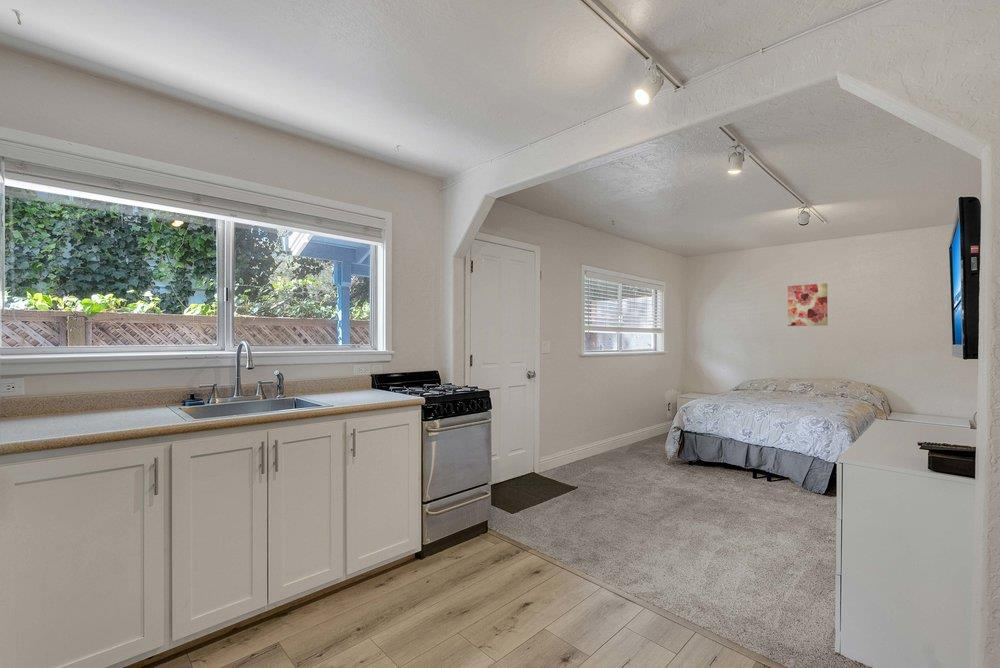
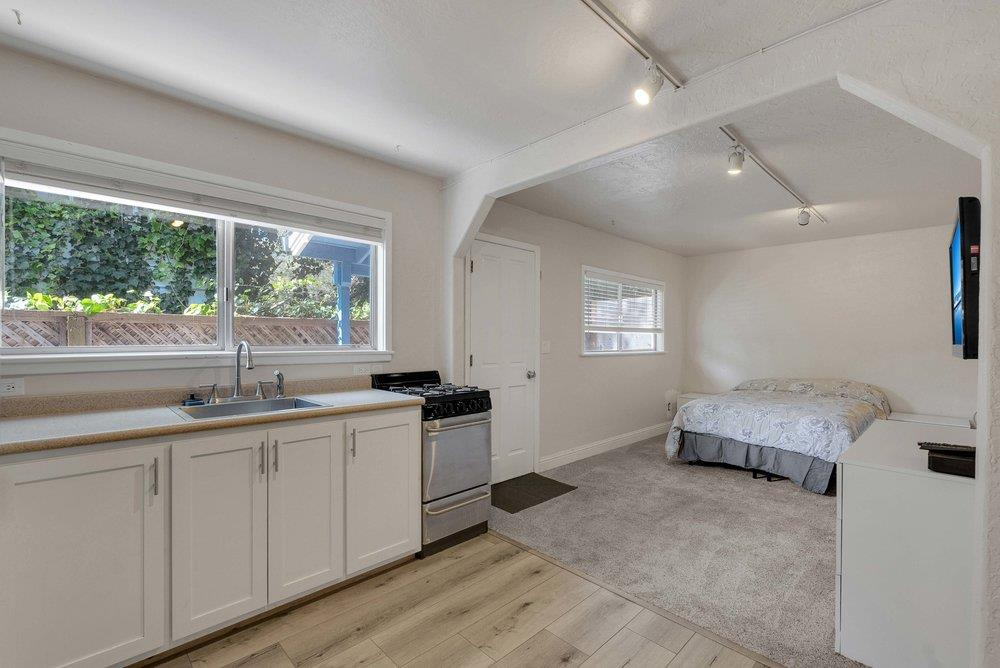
- wall art (807, 305)
